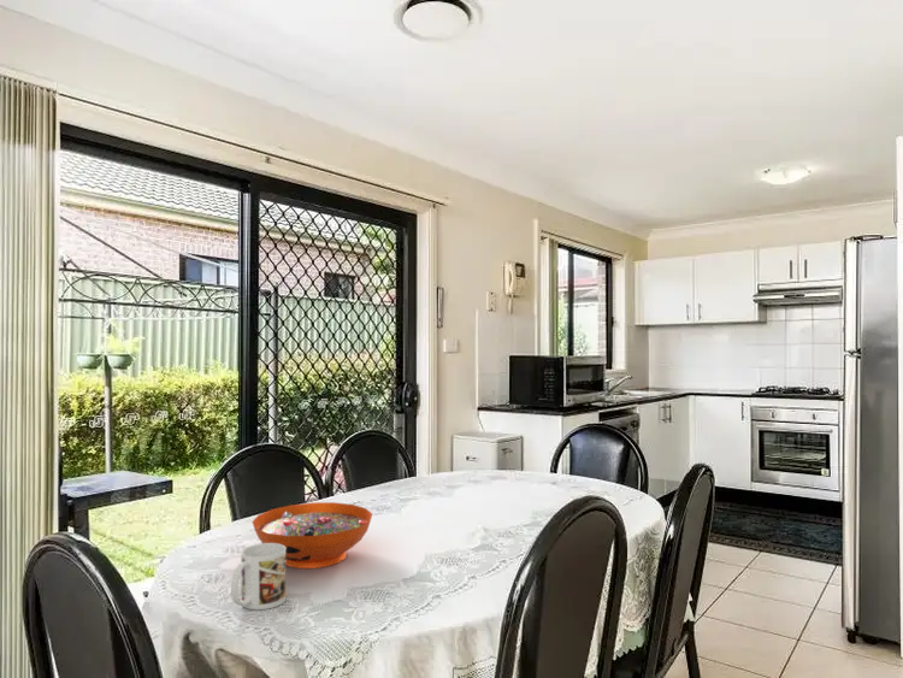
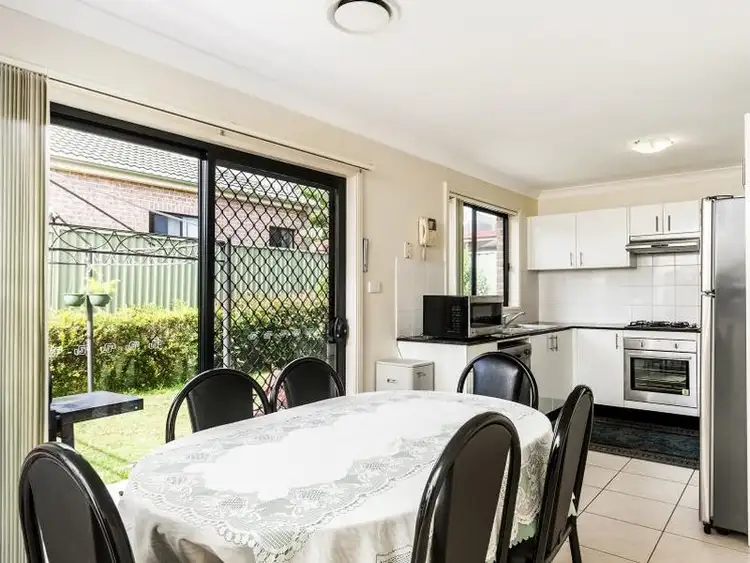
- mug (256, 578)
- decorative bowl (313, 536)
